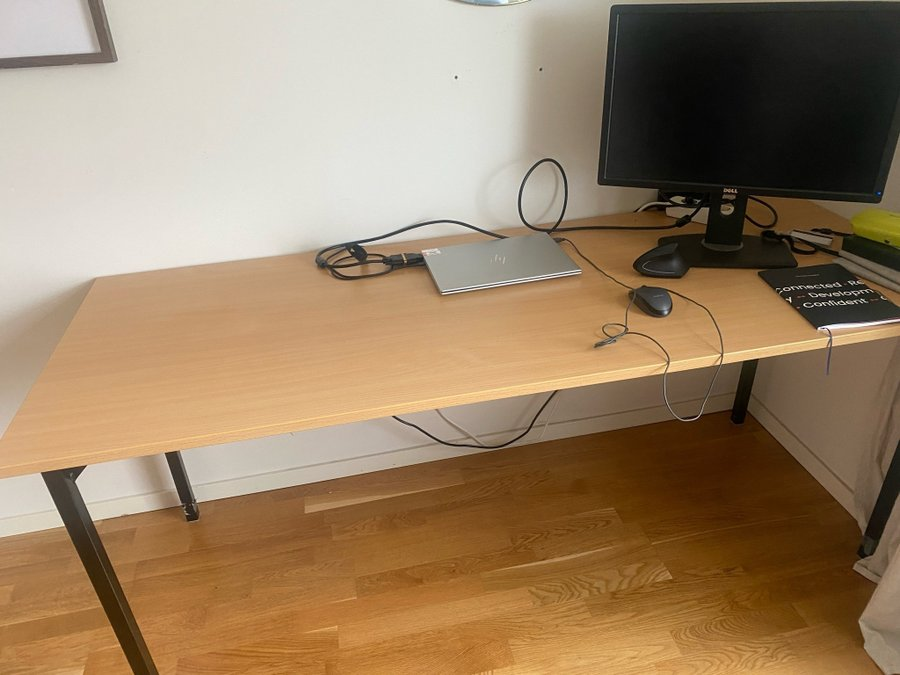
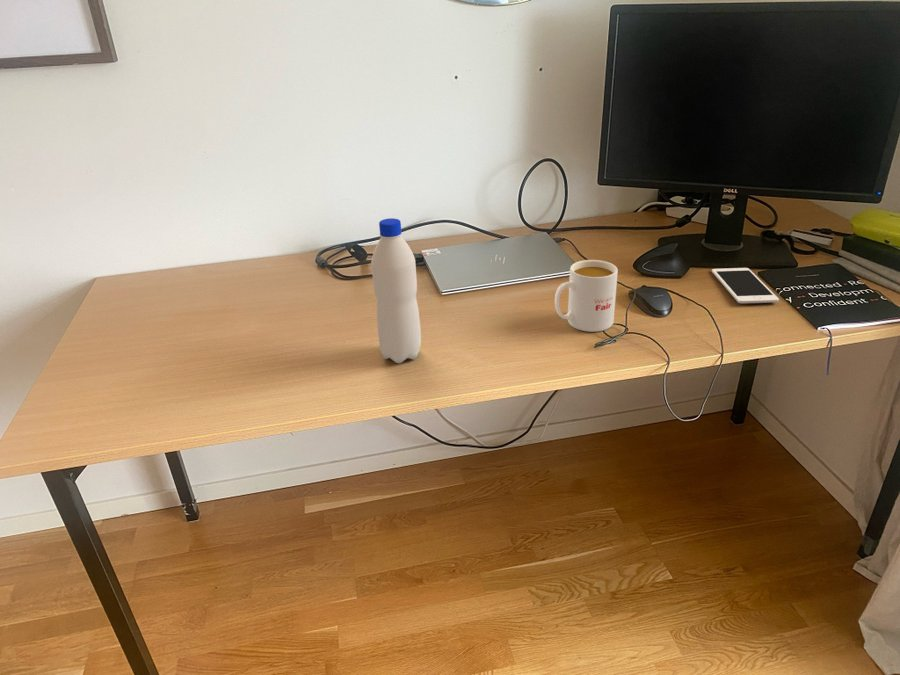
+ mug (584, 297)
+ cell phone (743, 284)
+ water bottle (395, 291)
